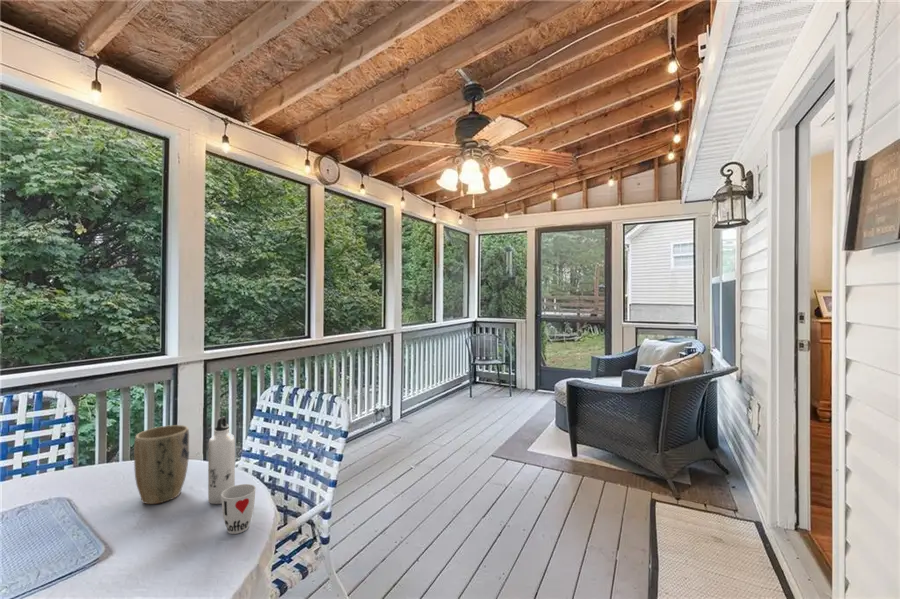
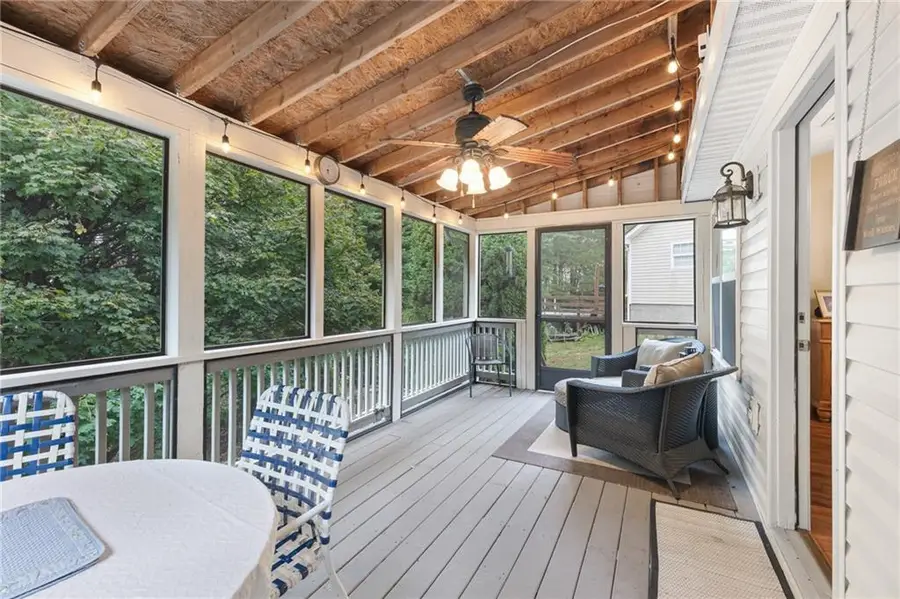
- cup (238, 509)
- water bottle (221, 458)
- plant pot (162, 463)
